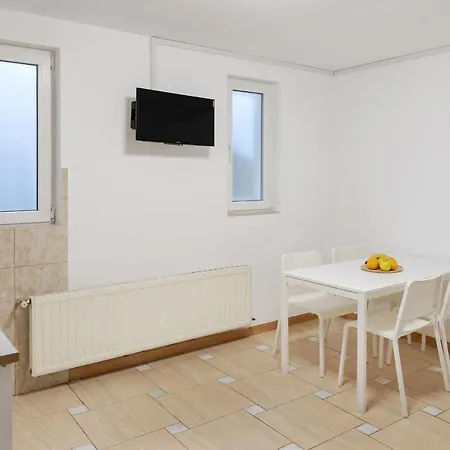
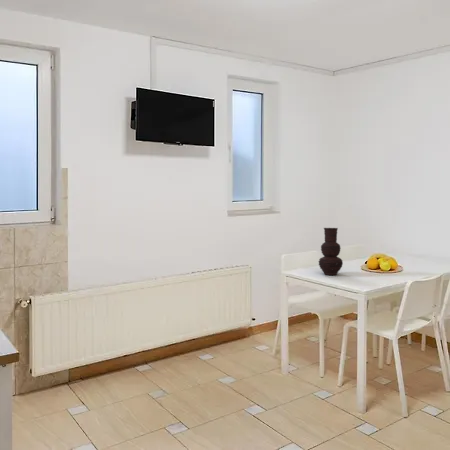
+ vase (330, 251)
